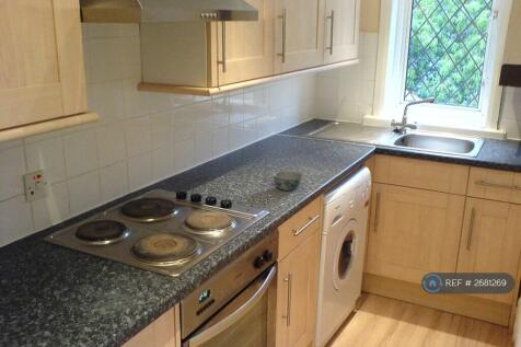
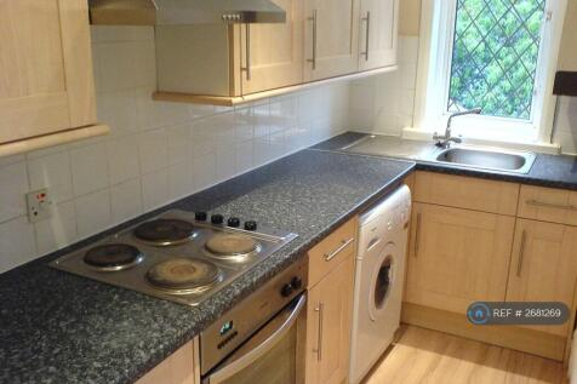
- bowl (287, 181)
